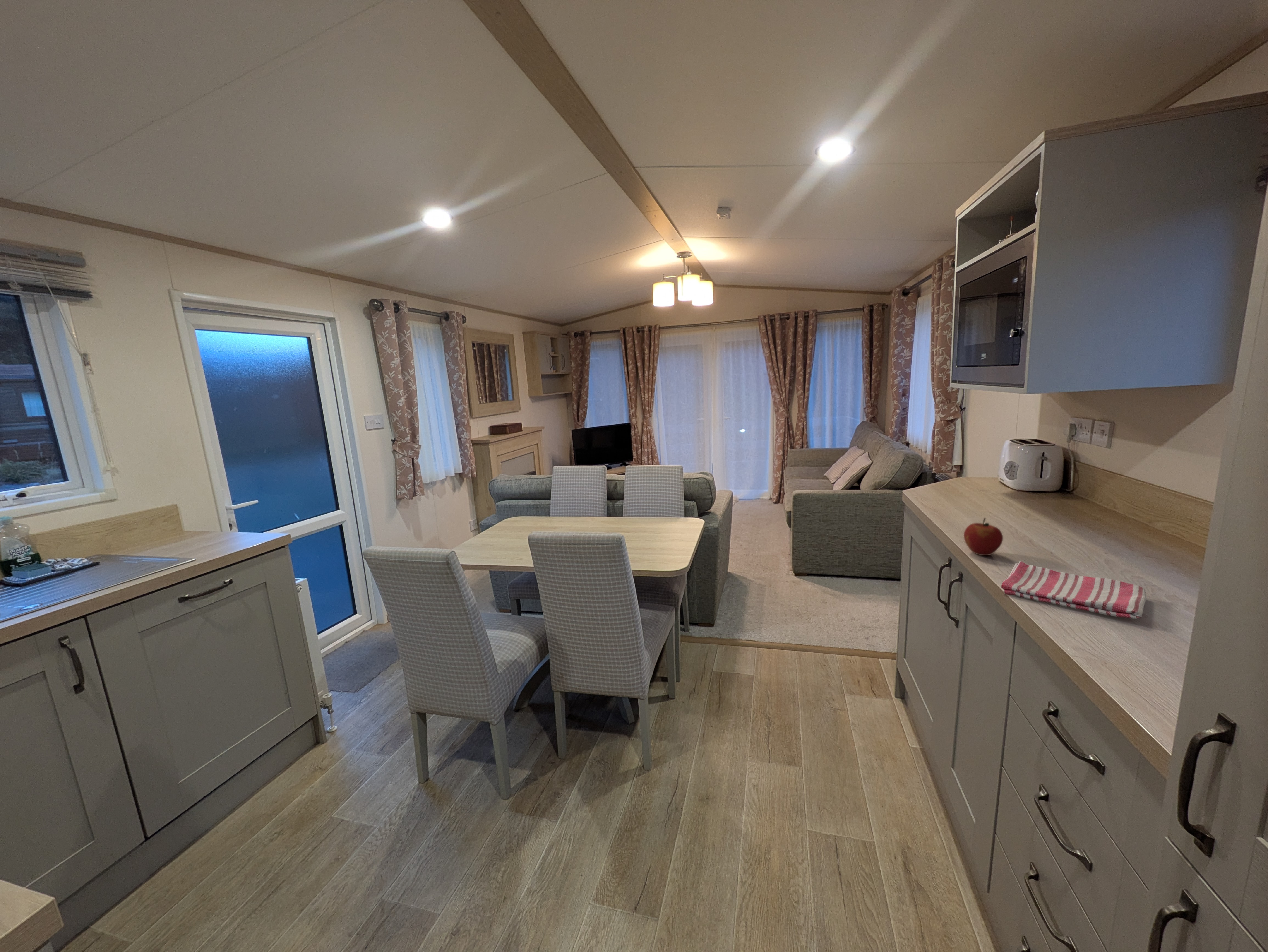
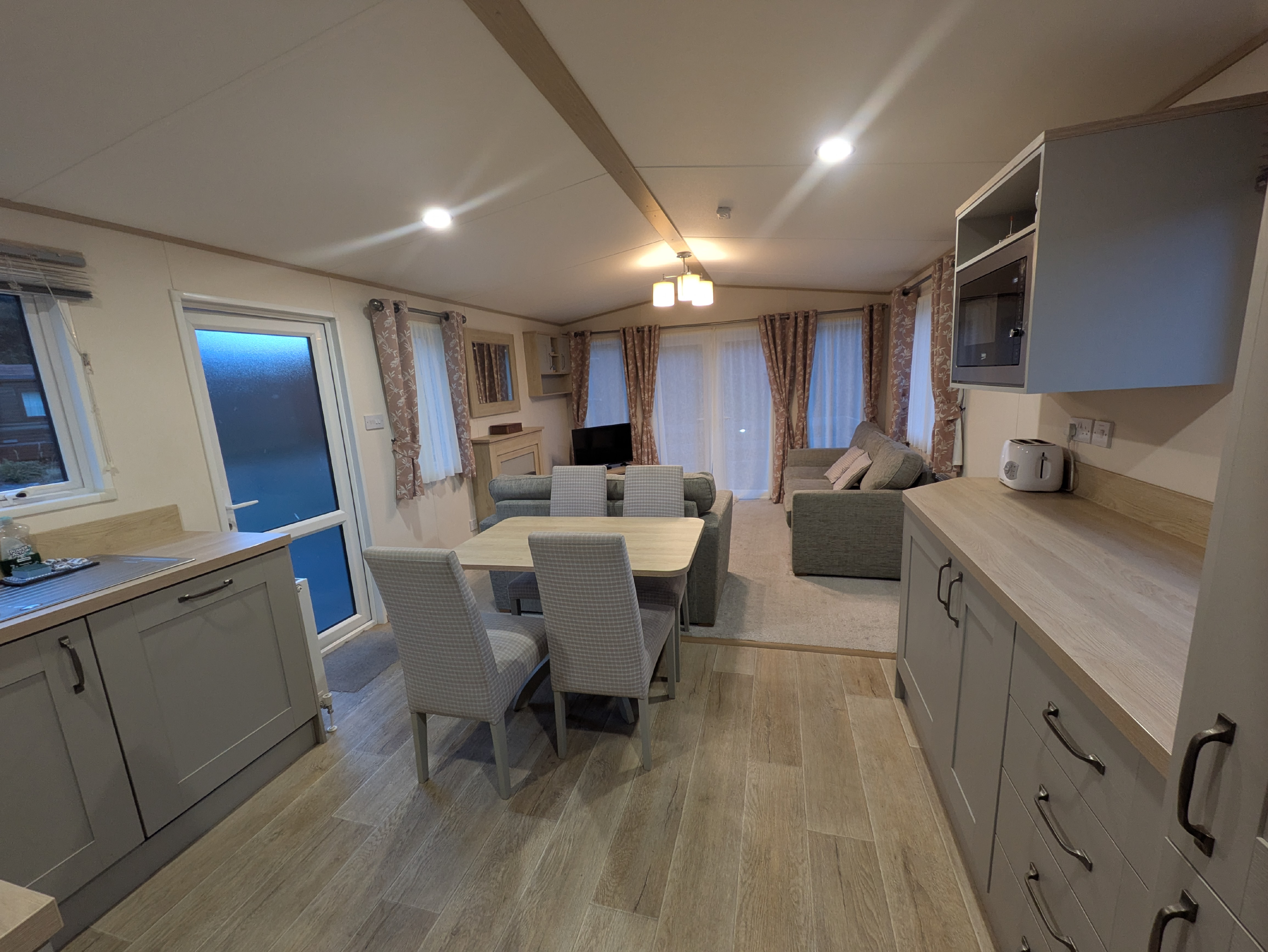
- apple (983, 536)
- dish towel (1071, 587)
